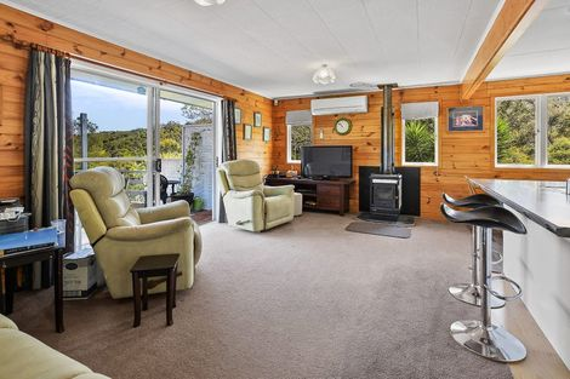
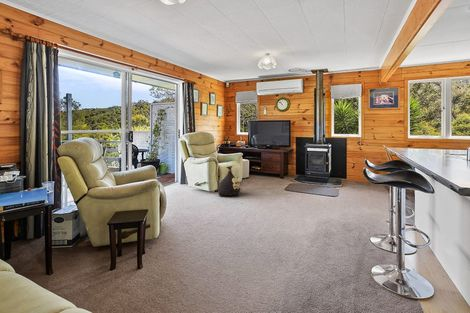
+ bag (229, 180)
